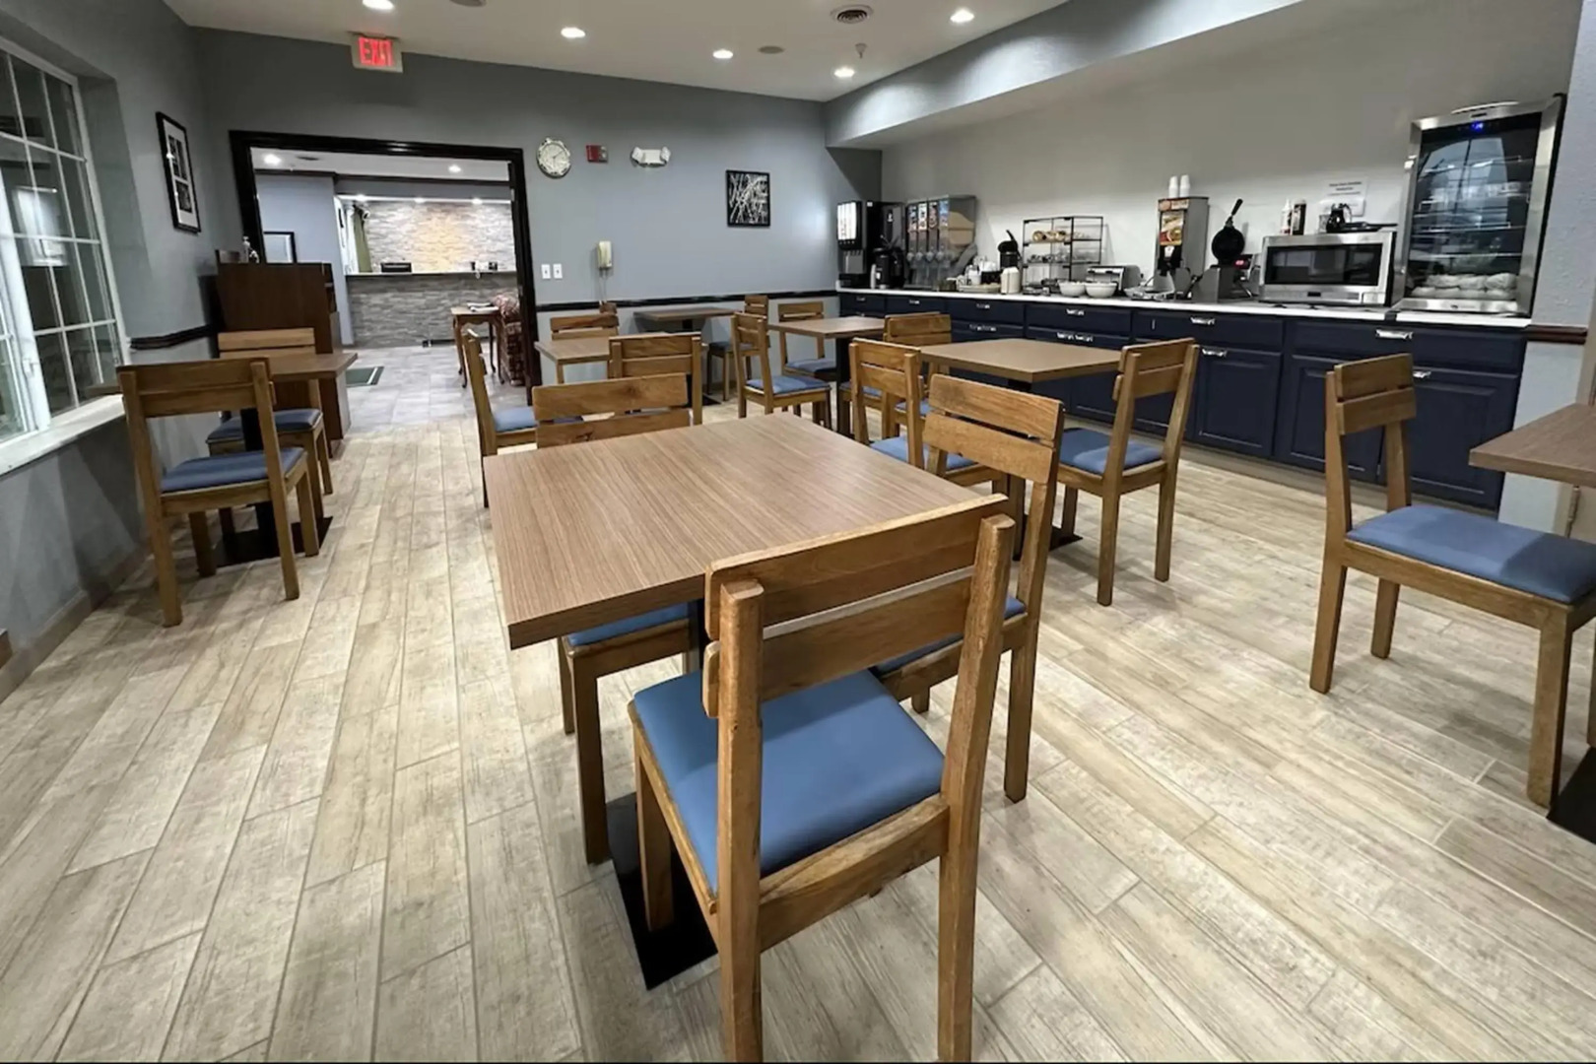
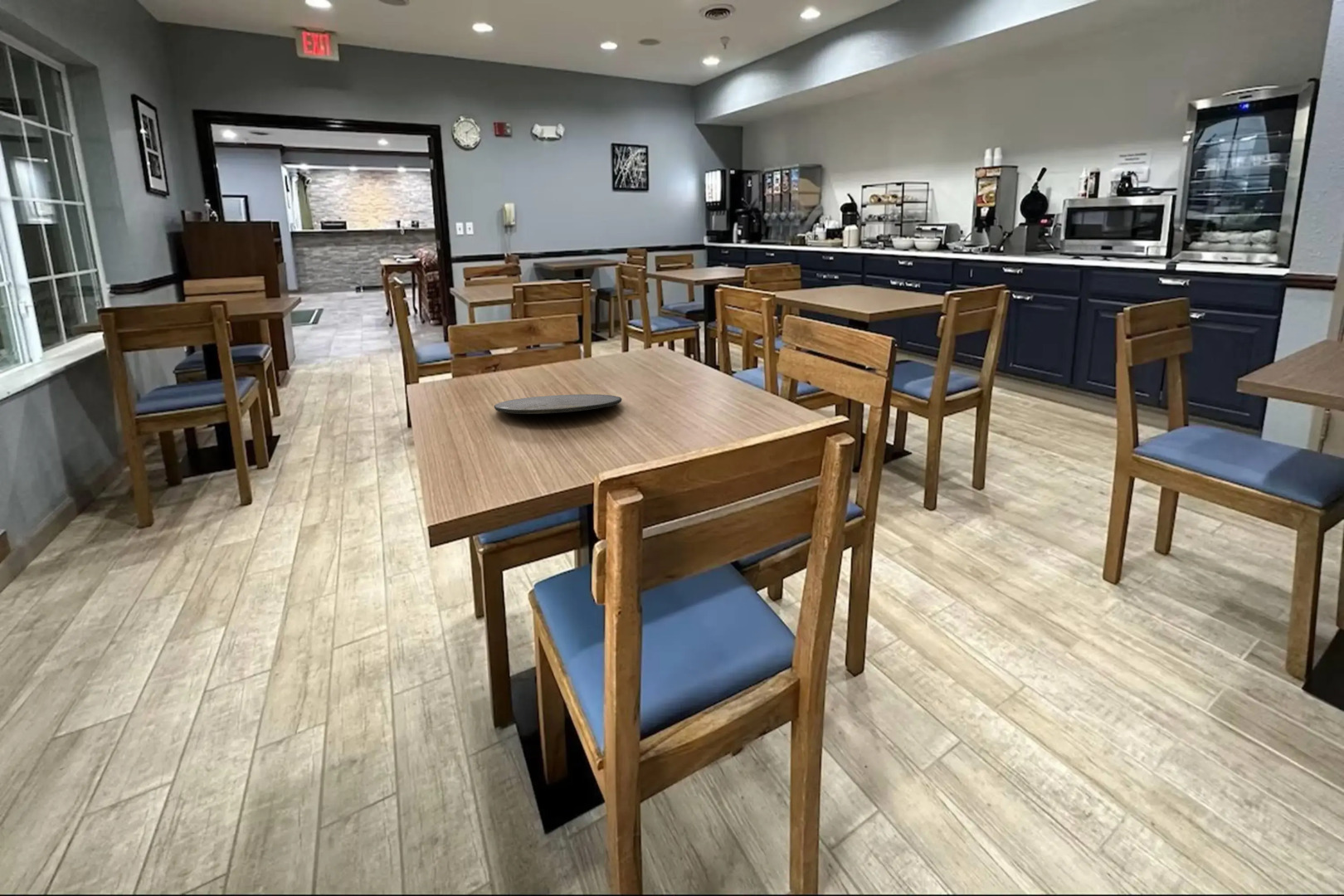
+ plate (558, 402)
